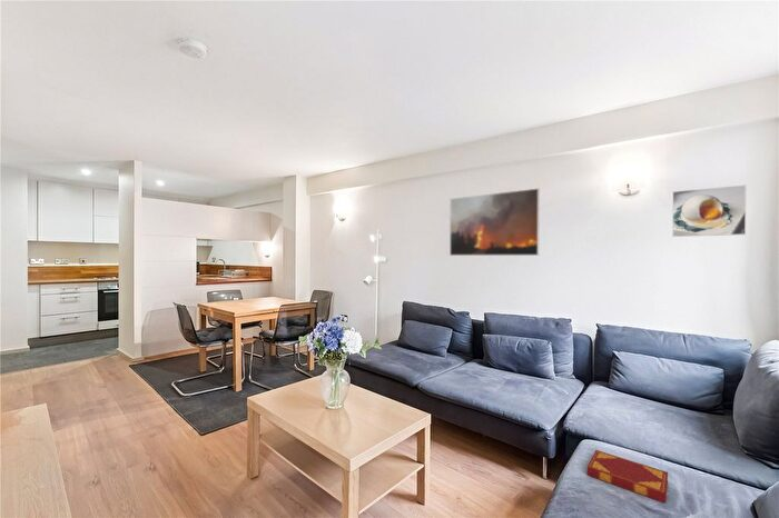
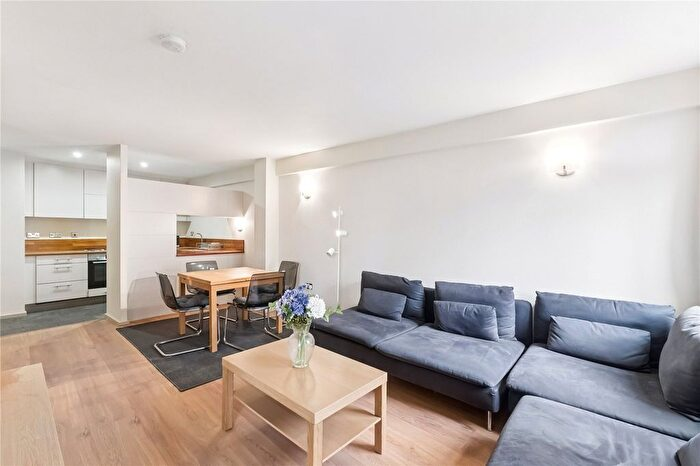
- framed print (707, 211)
- hardback book (627, 474)
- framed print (491, 225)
